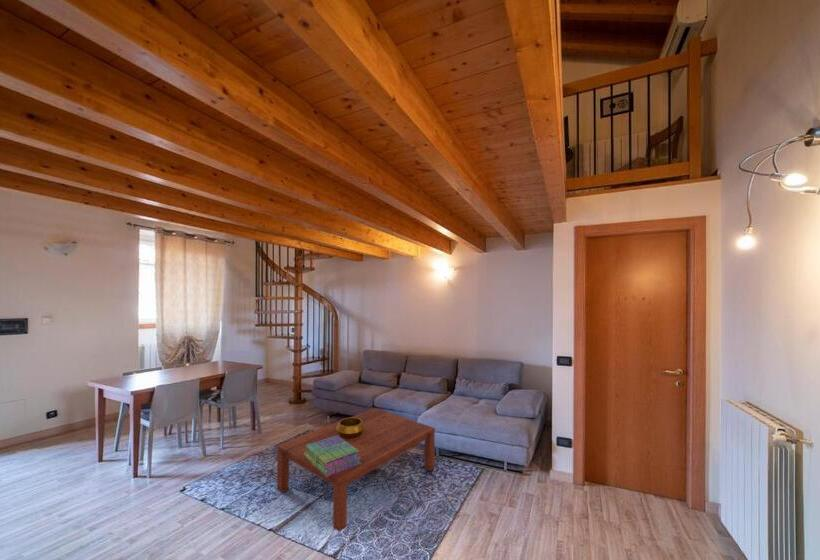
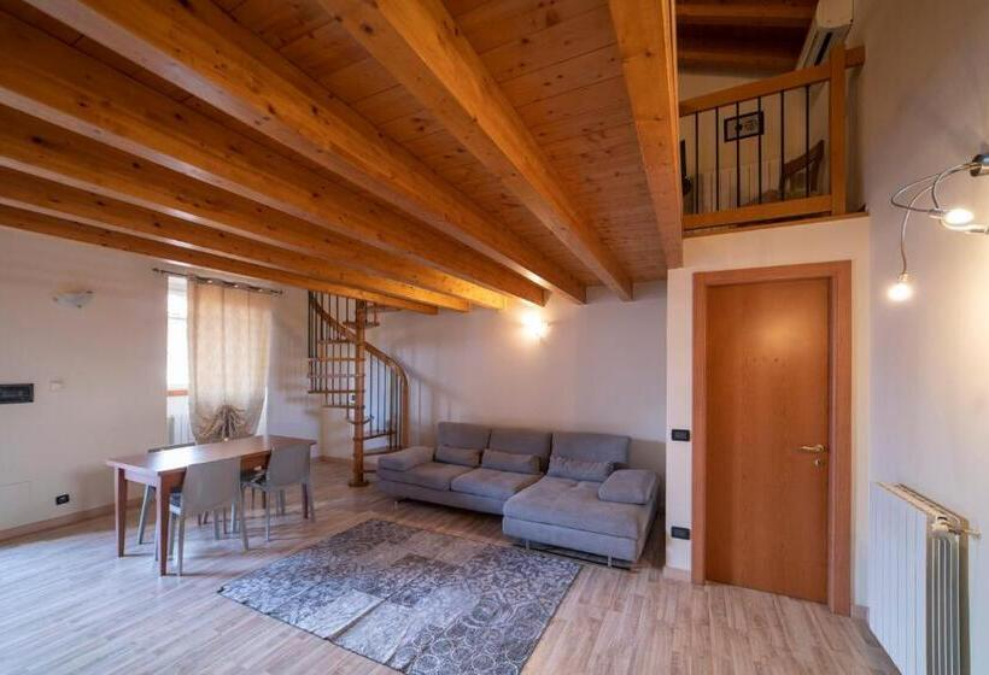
- decorative bowl (350, 427)
- coffee table (360, 457)
- stack of books (331, 453)
